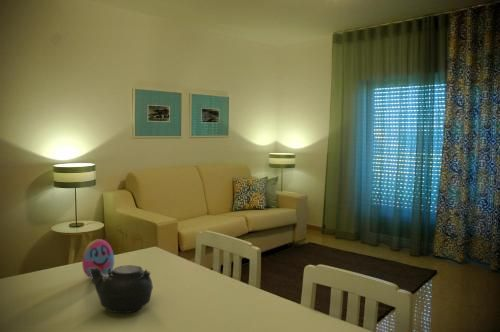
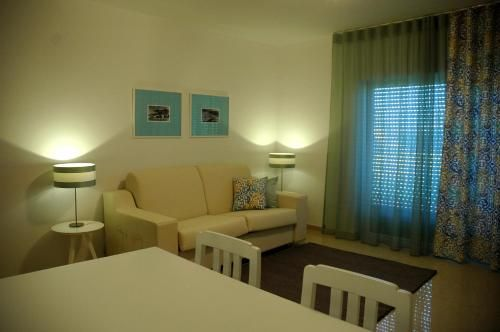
- decorative egg (98, 258)
- teapot (120, 288)
